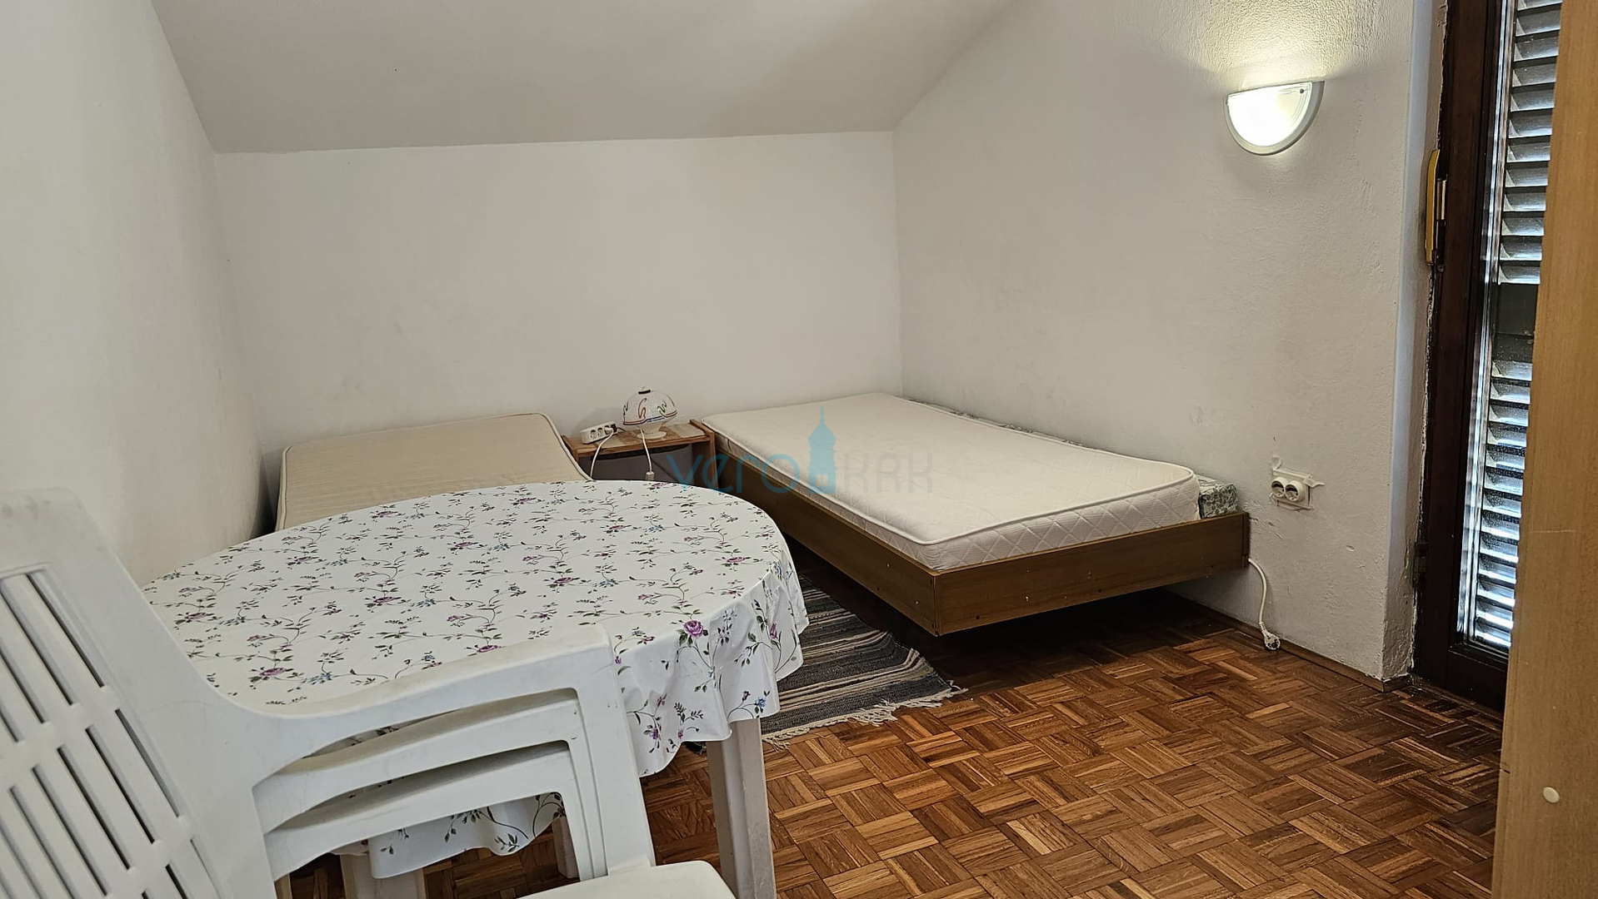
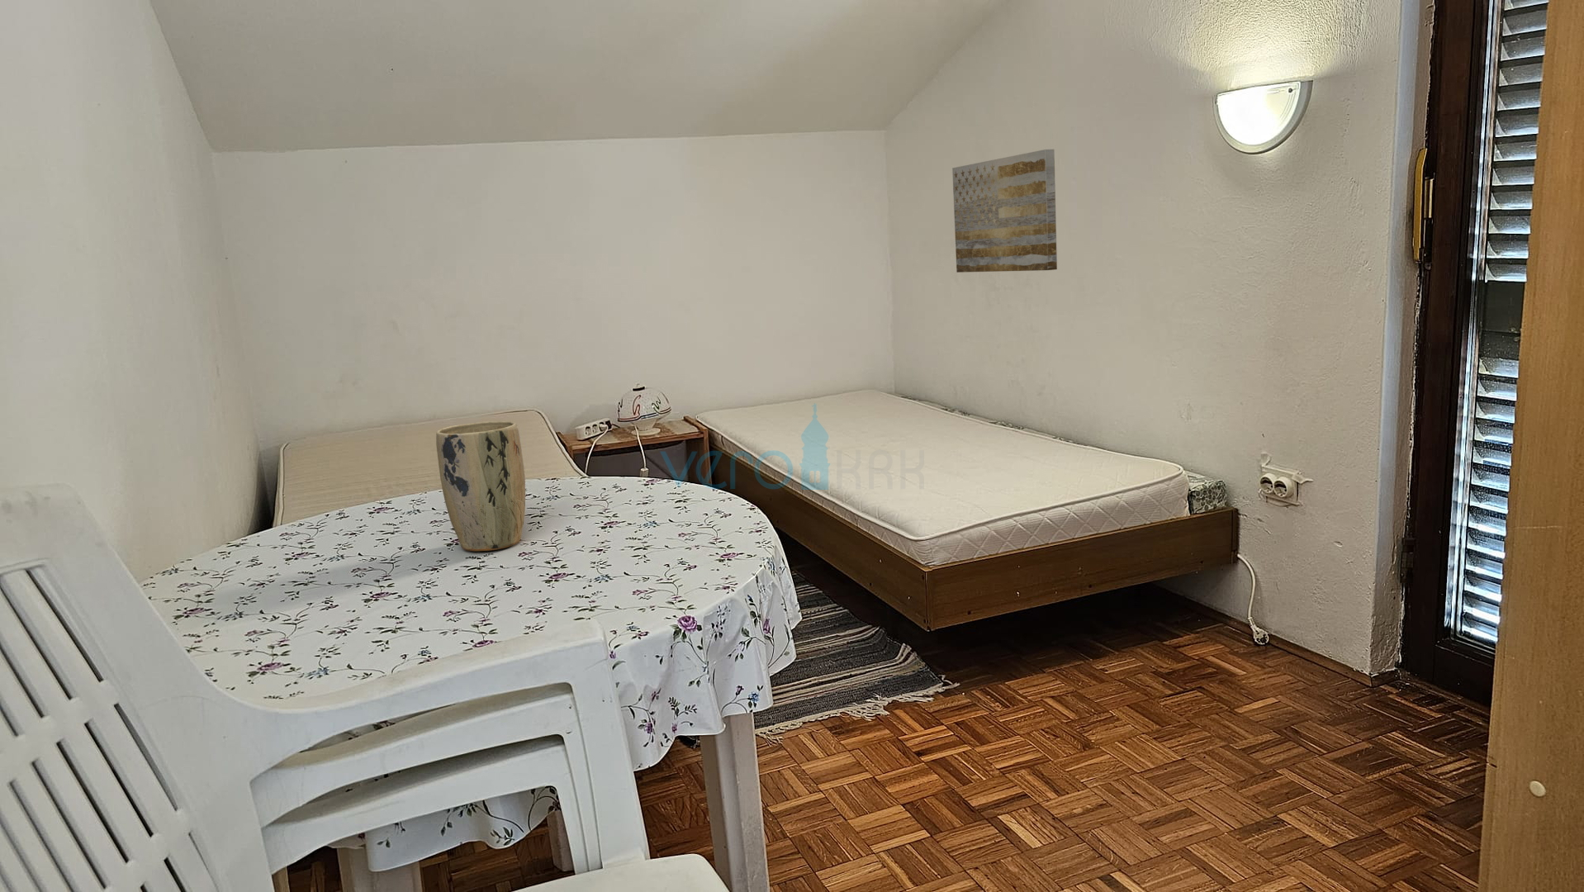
+ wall art (1001, 215)
+ plant pot (484, 485)
